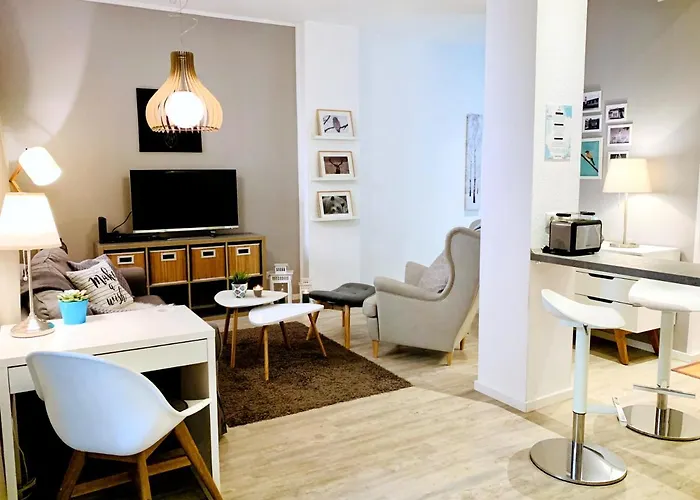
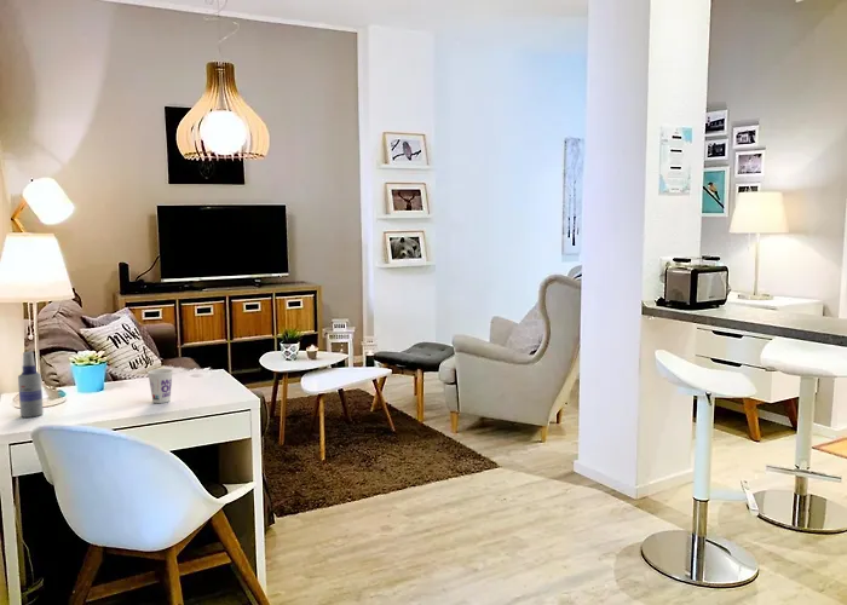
+ spray bottle (29, 384)
+ cup (160, 386)
